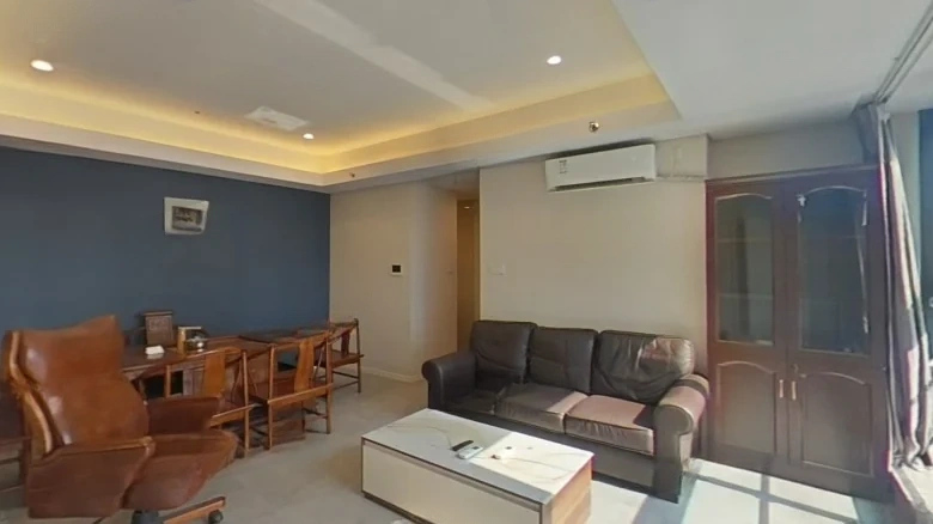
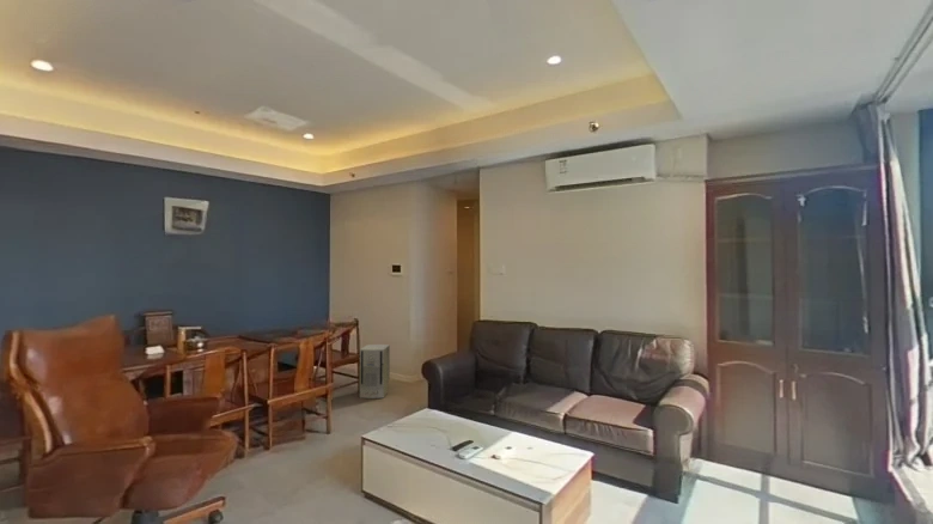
+ air purifier (374, 370)
